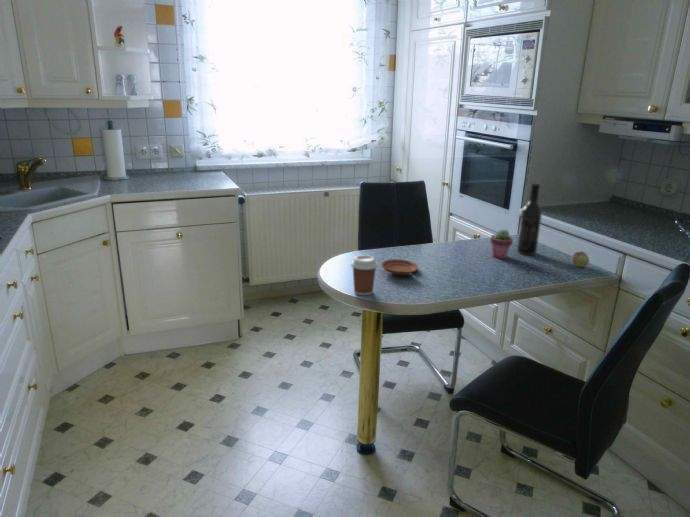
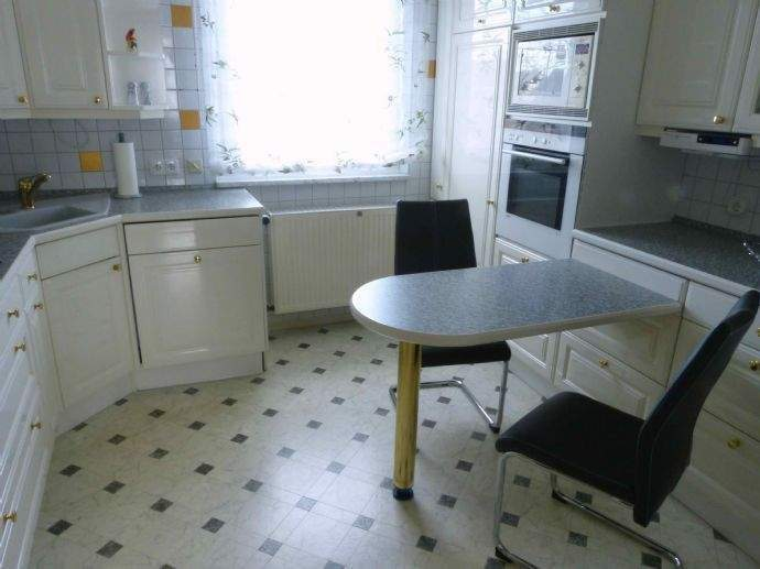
- wine bottle (530, 218)
- plate (399, 268)
- potted succulent (501, 243)
- coffee cup (364, 275)
- apple (579, 258)
